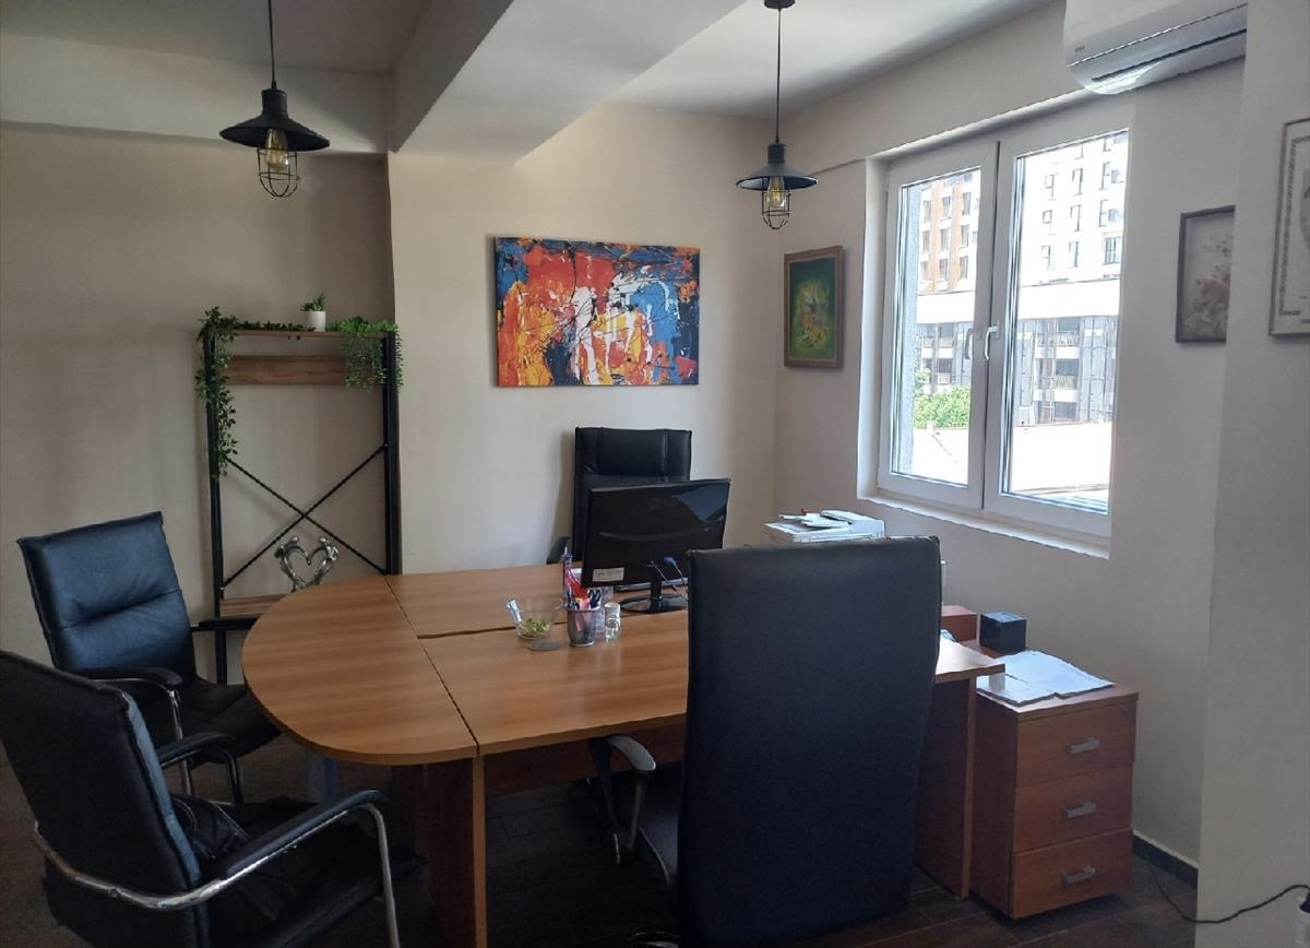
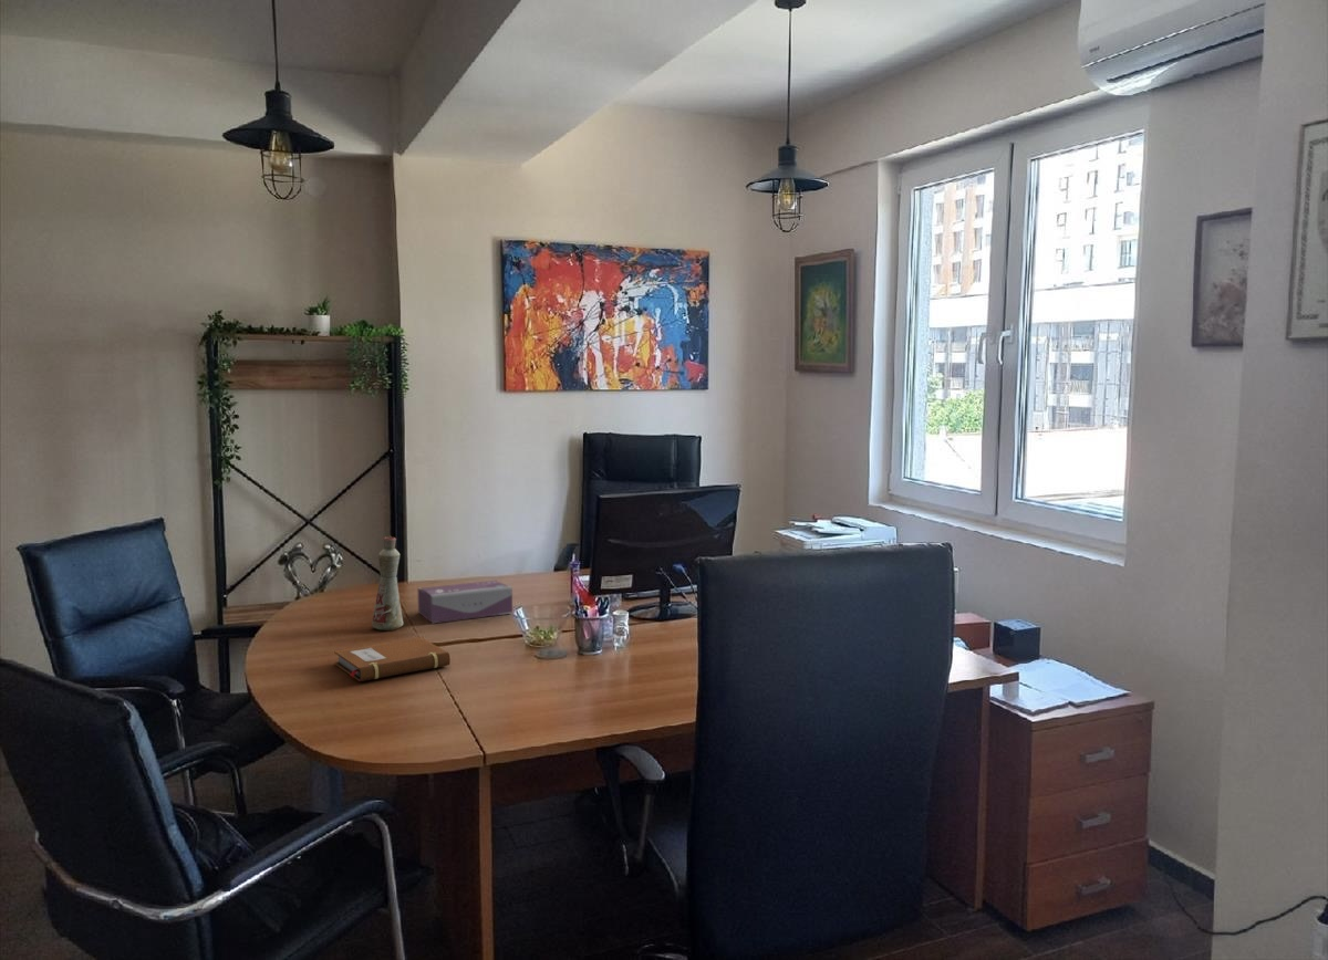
+ bottle (386, 582)
+ tissue box (465, 599)
+ notebook (390, 658)
